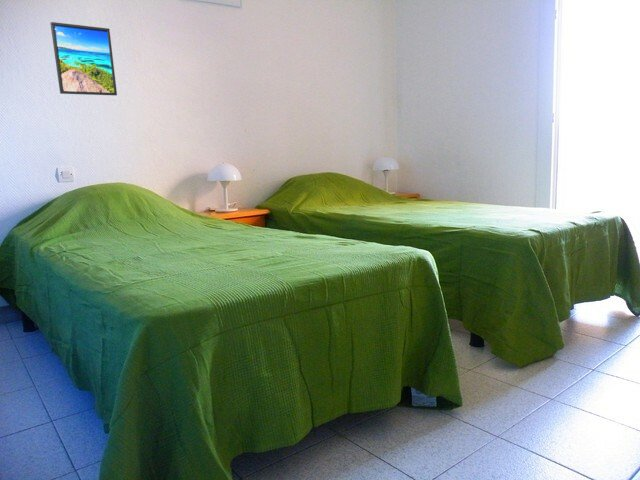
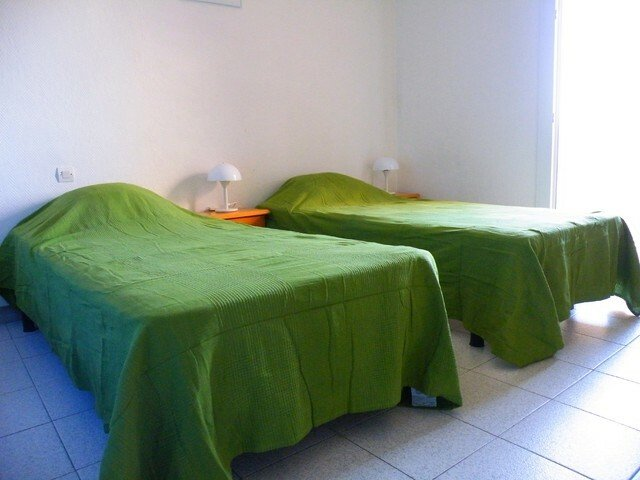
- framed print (85, 60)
